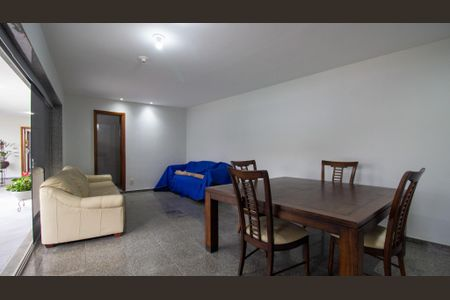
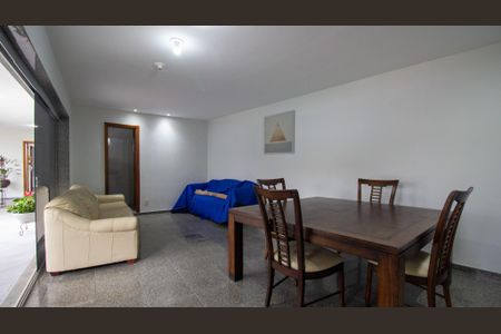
+ wall art (277, 134)
